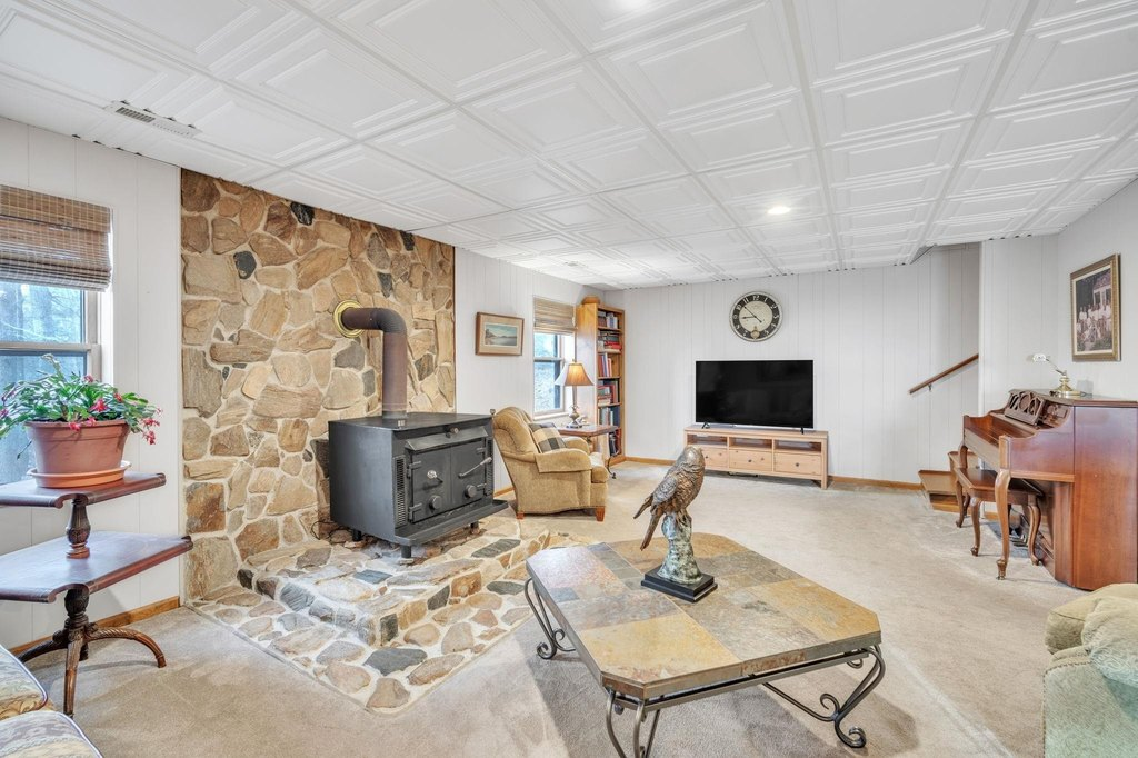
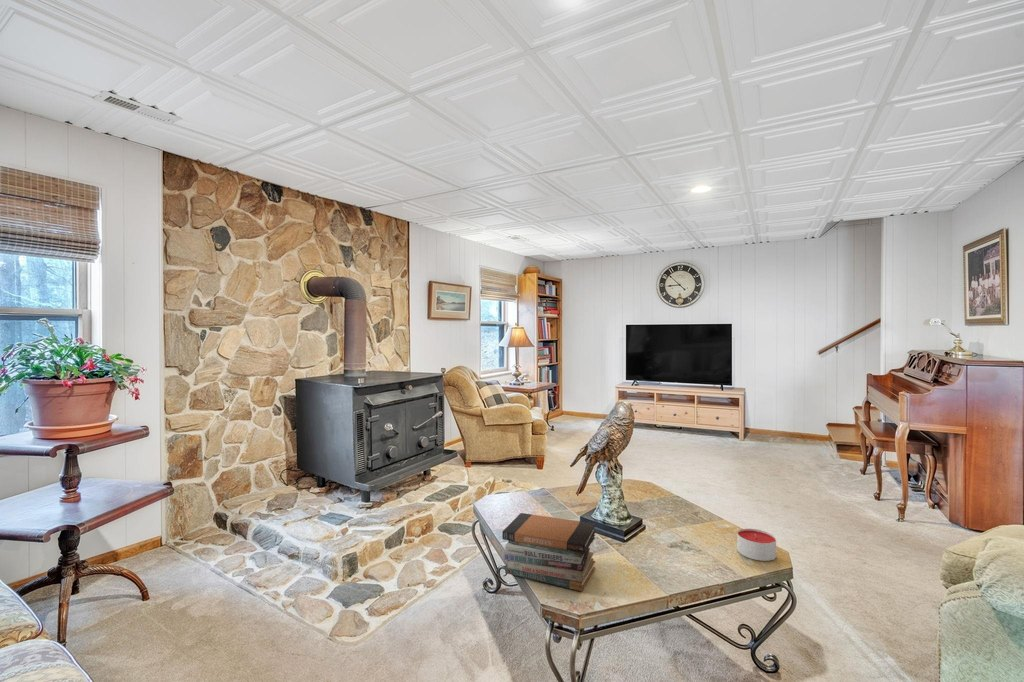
+ book stack (549, 548)
+ candle (756, 543)
